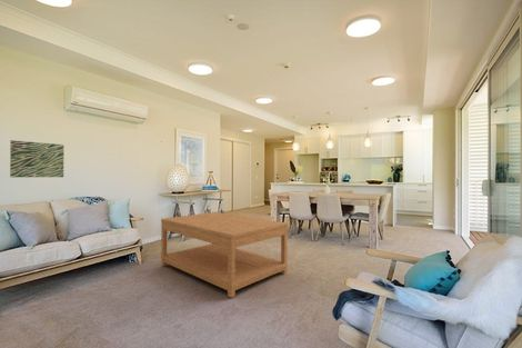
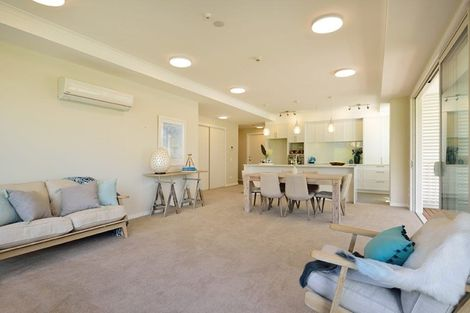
- wall art (38, 159)
- coffee table (221, 245)
